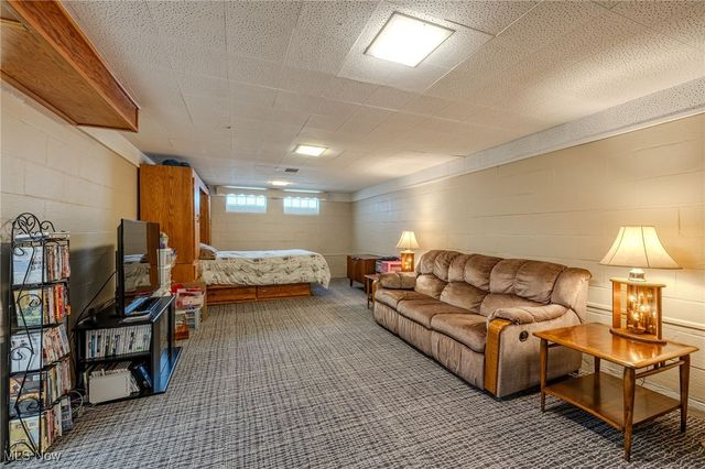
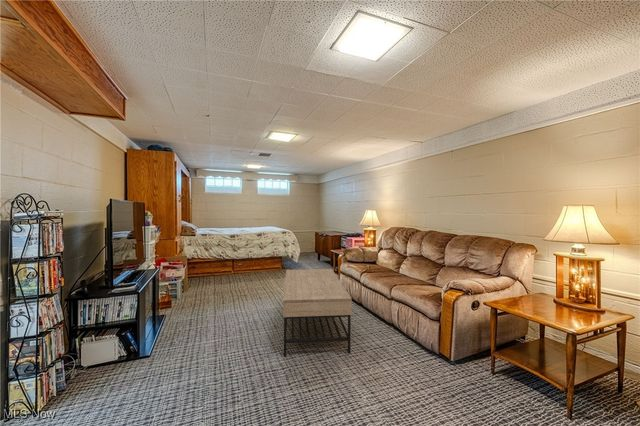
+ coffee table (312, 303)
